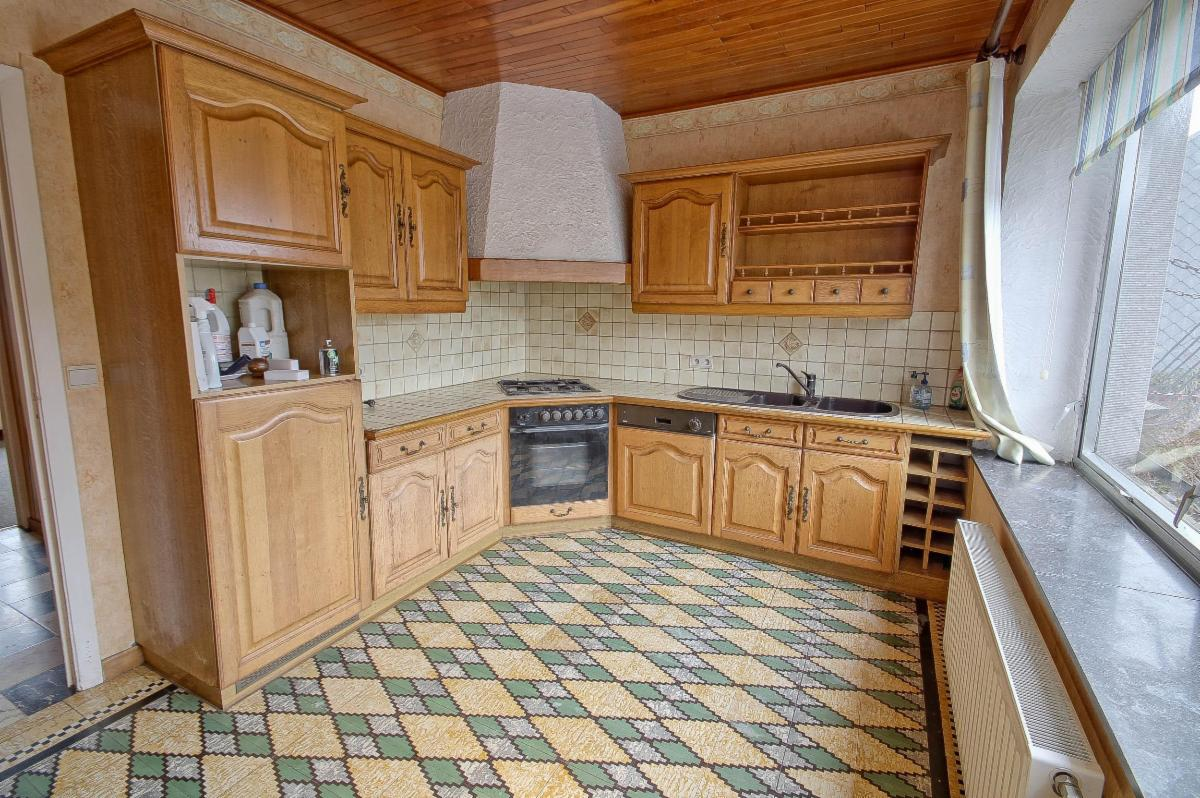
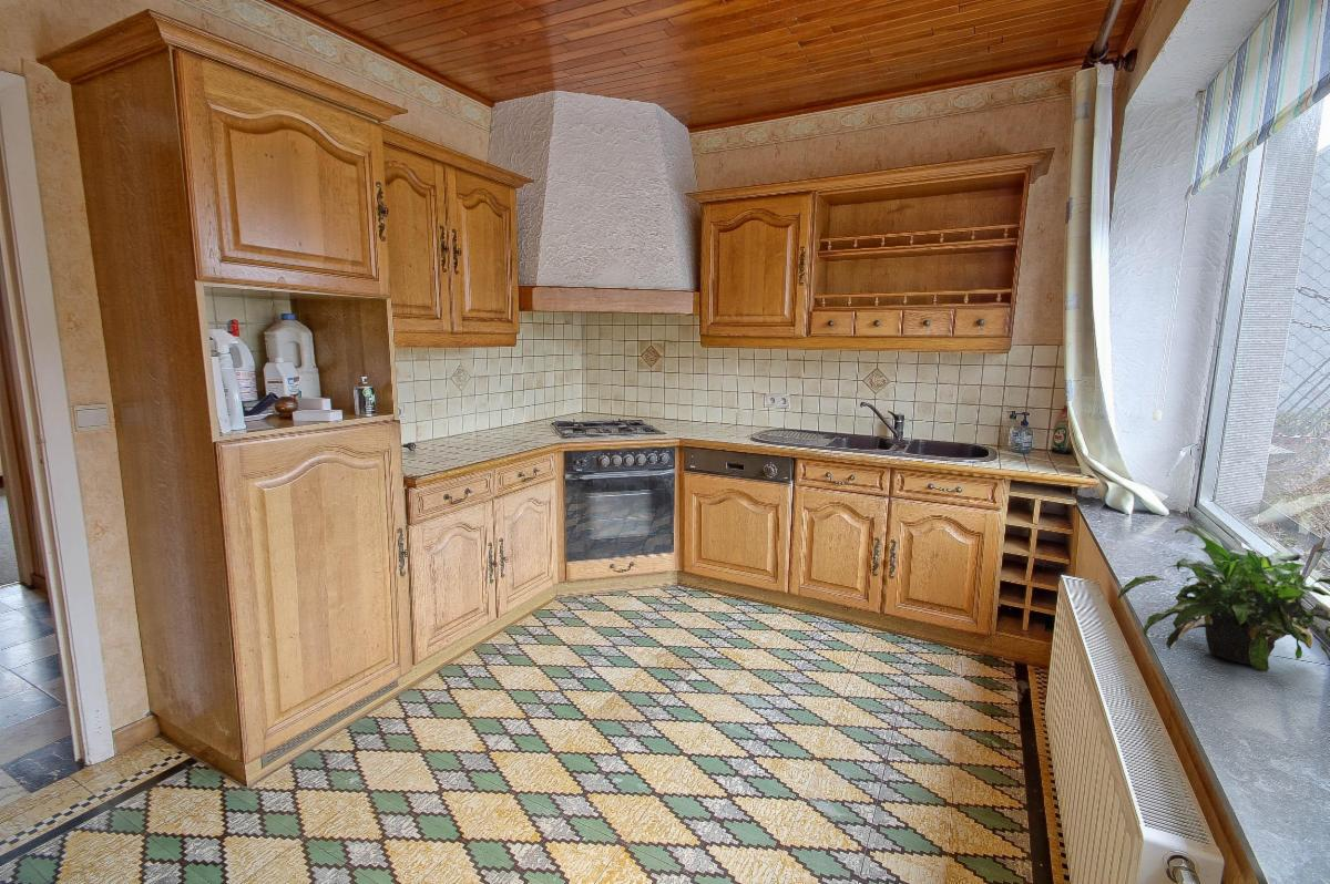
+ potted plant (1236, 595)
